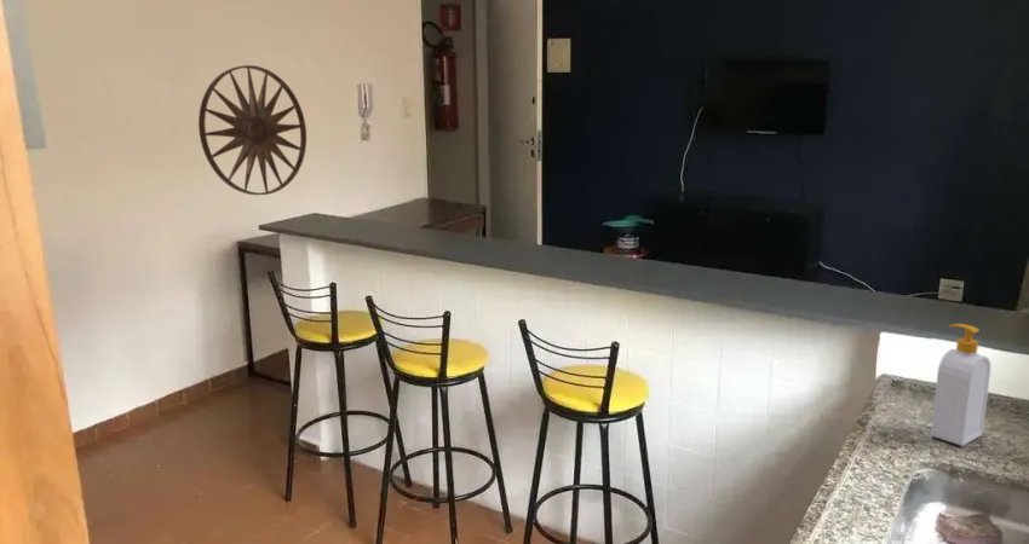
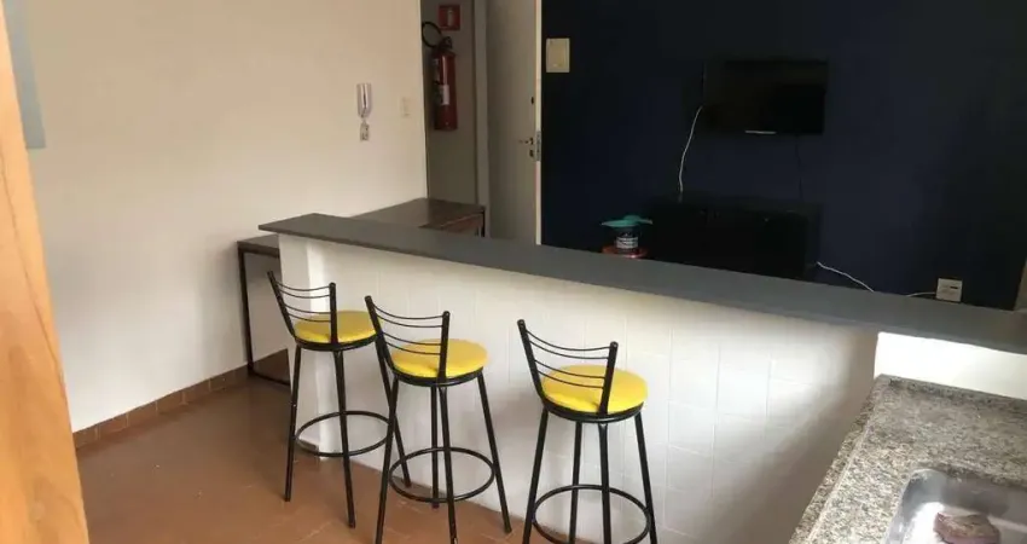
- wall art (255, 131)
- soap bottle (960, 381)
